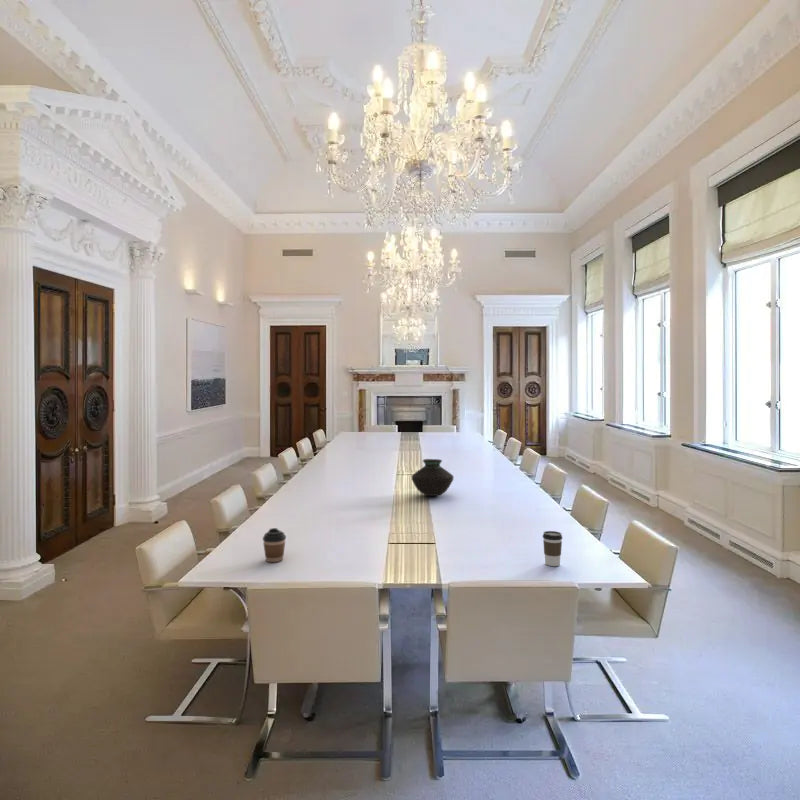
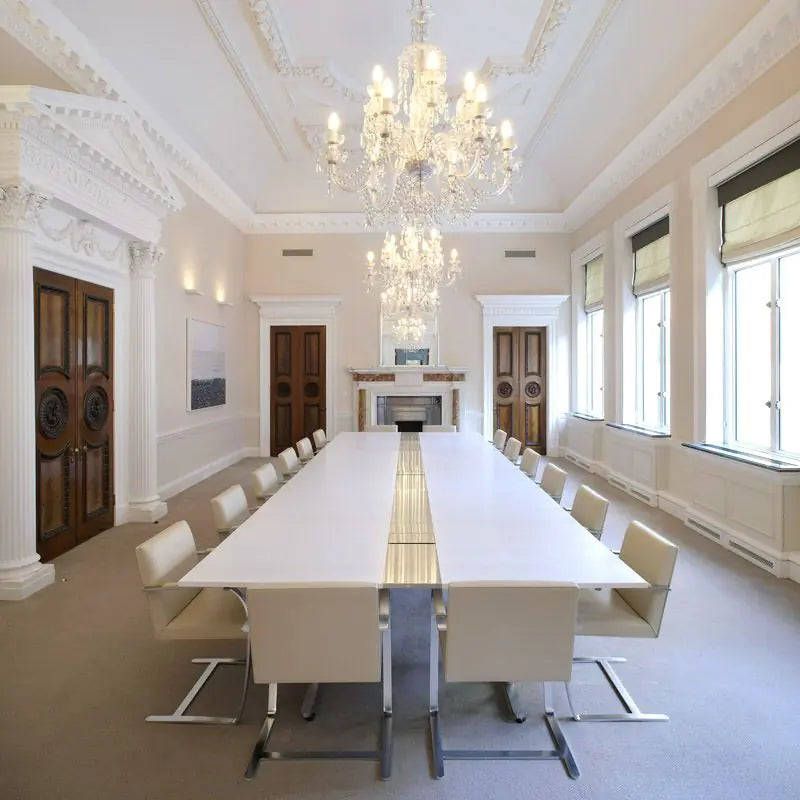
- vase (432, 477)
- coffee cup (274, 544)
- coffee cup (552, 548)
